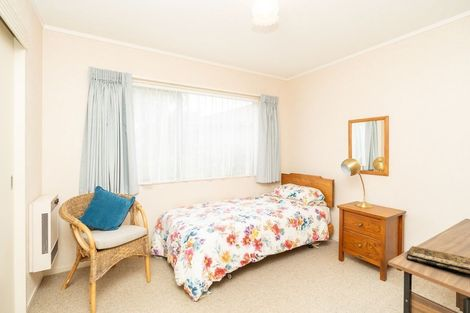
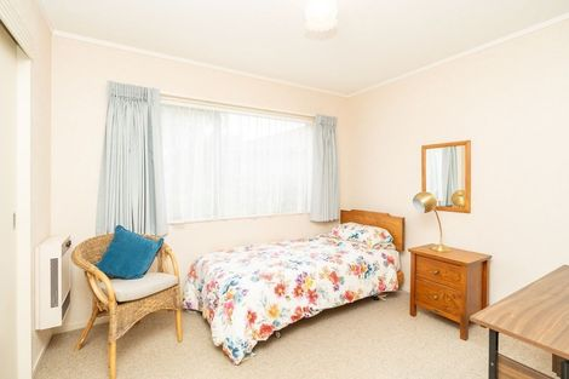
- book (441, 259)
